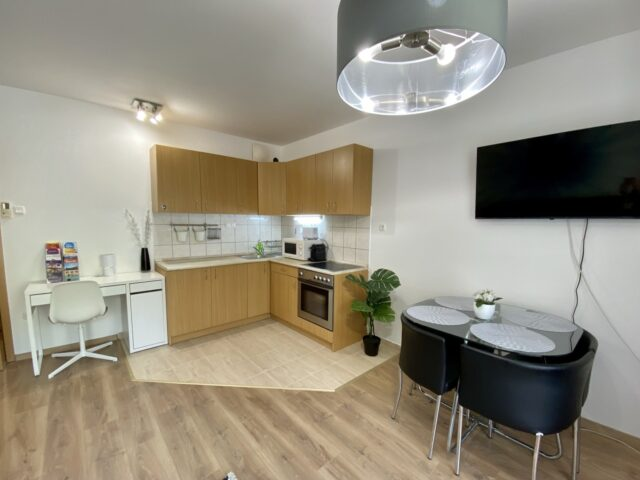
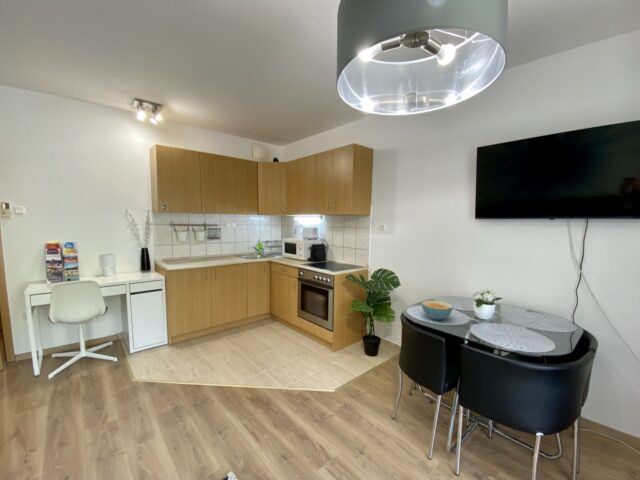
+ cereal bowl (436, 311)
